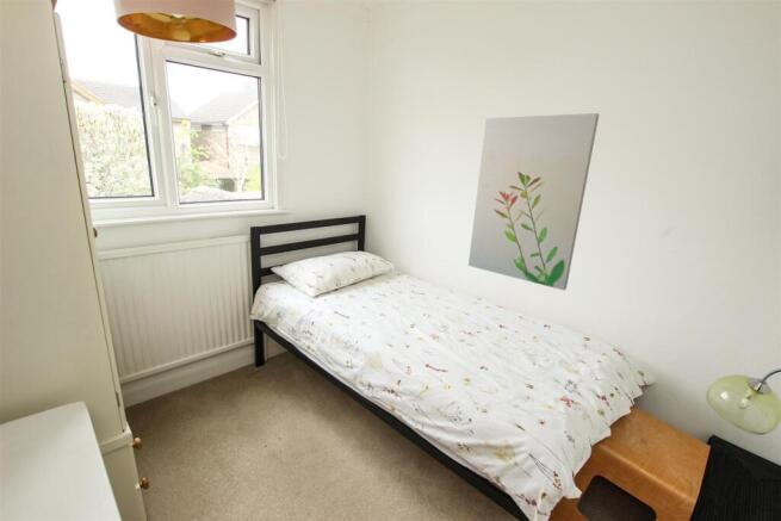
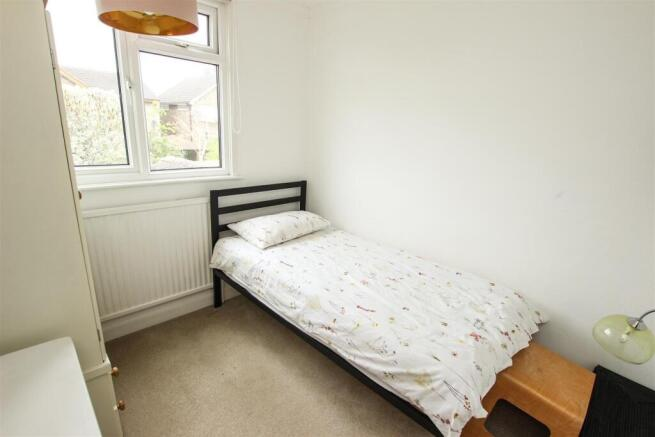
- wall art (525, 200)
